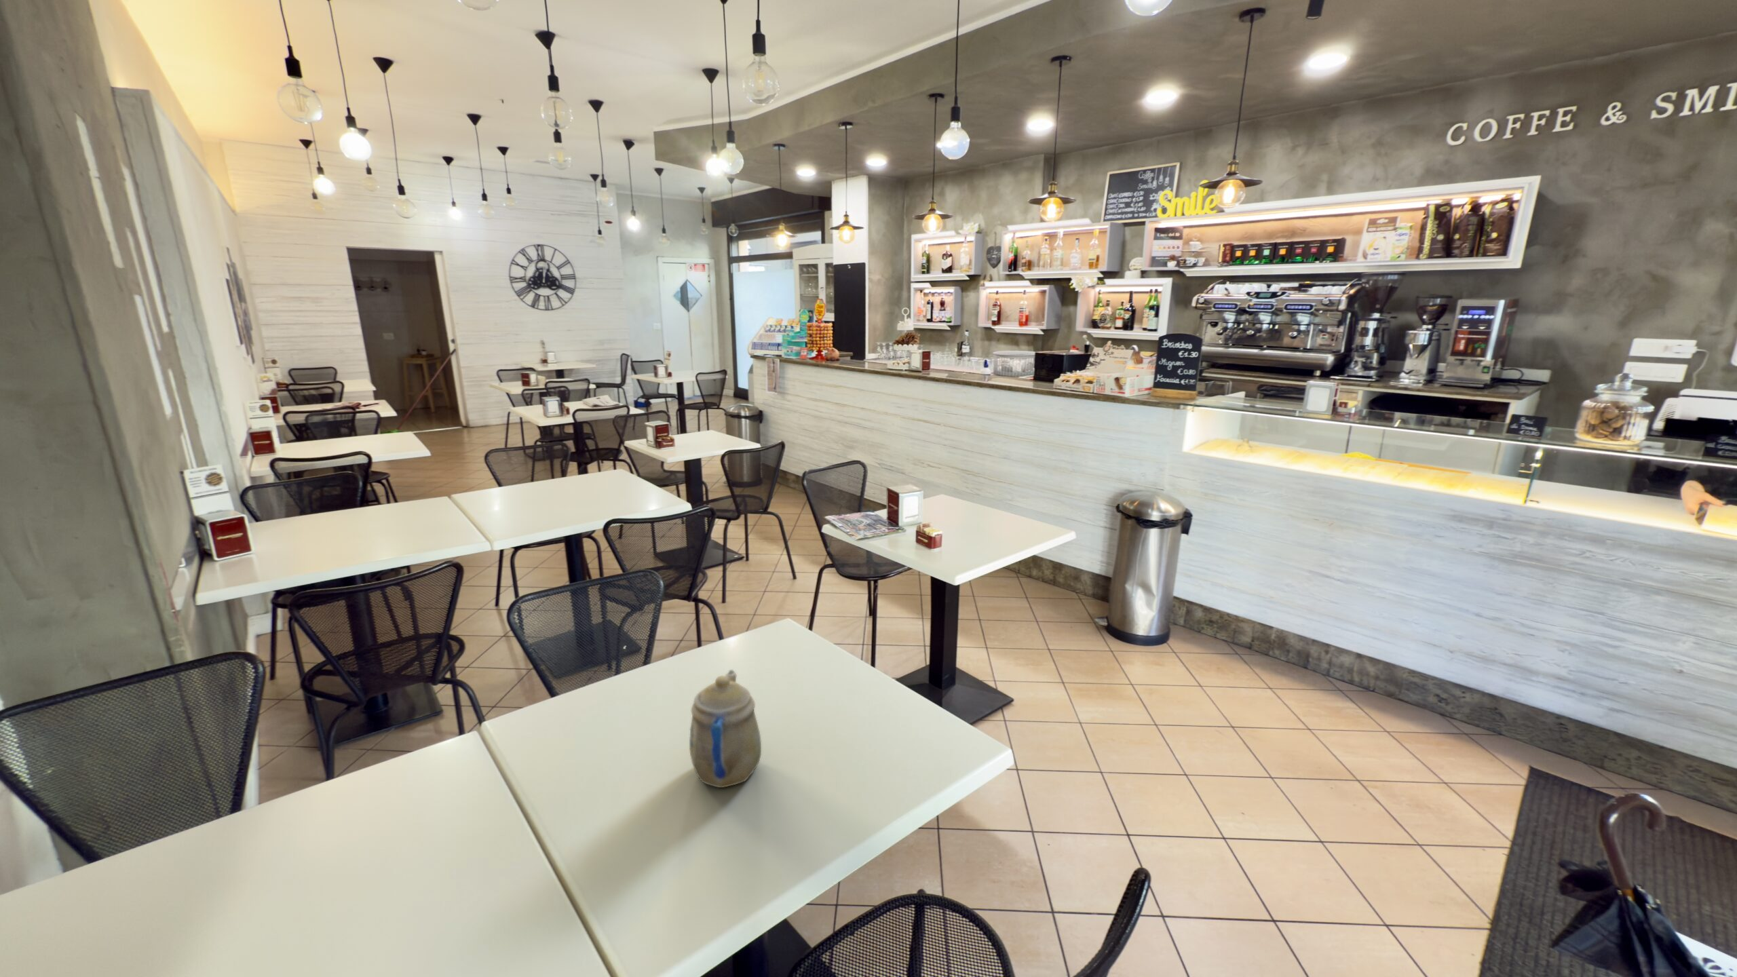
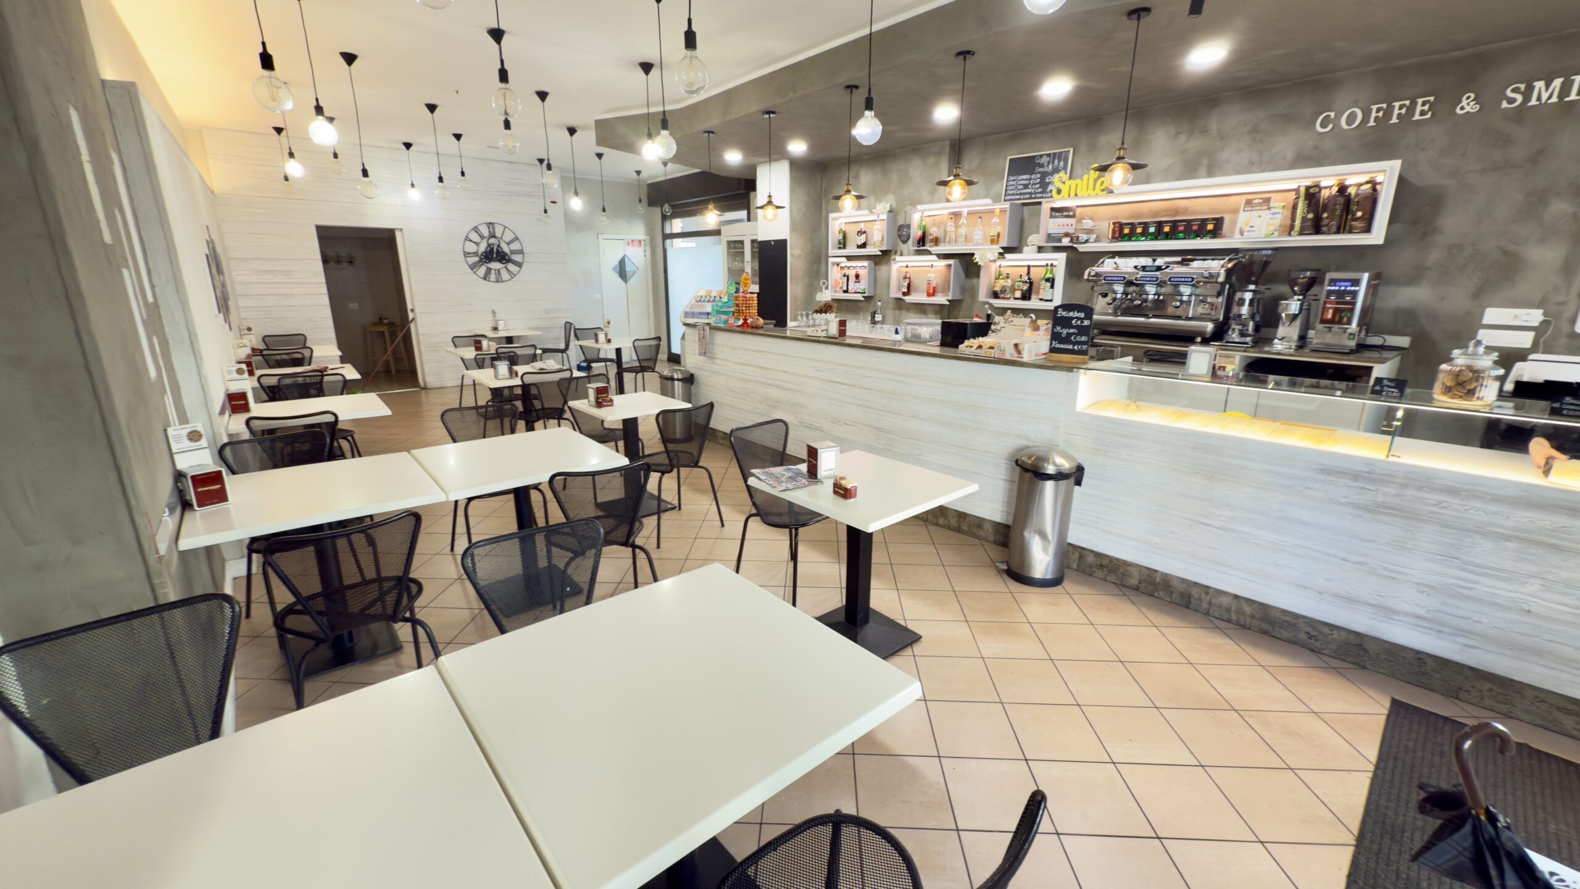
- teapot (724, 724)
